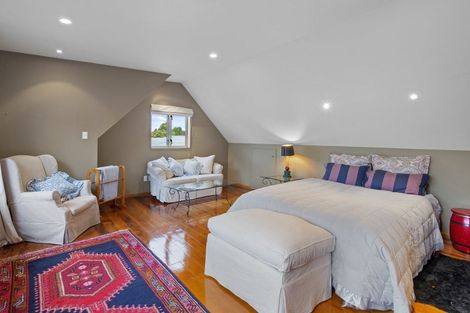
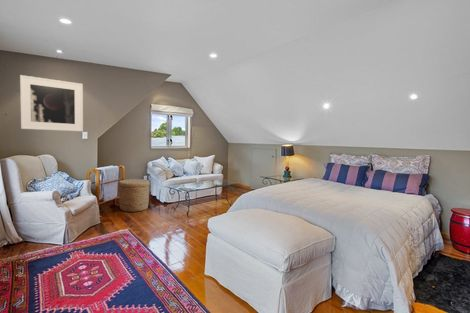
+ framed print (53, 105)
+ basket (134, 194)
